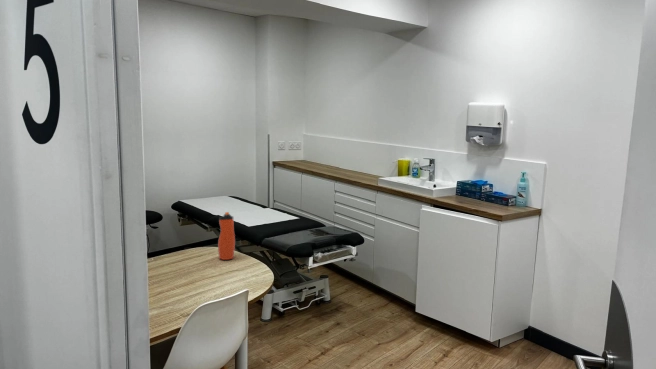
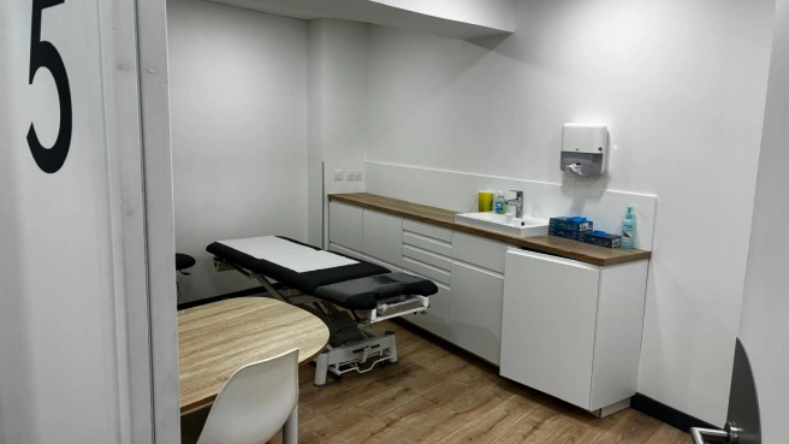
- water bottle (226, 235)
